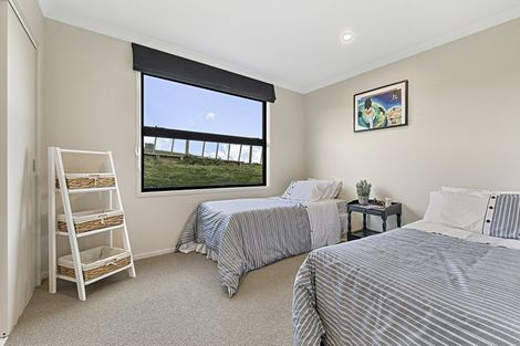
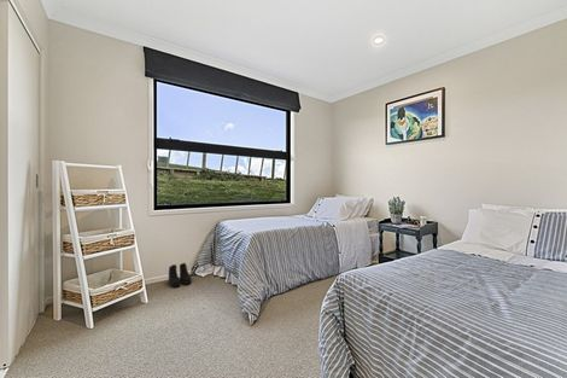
+ boots (180, 273)
